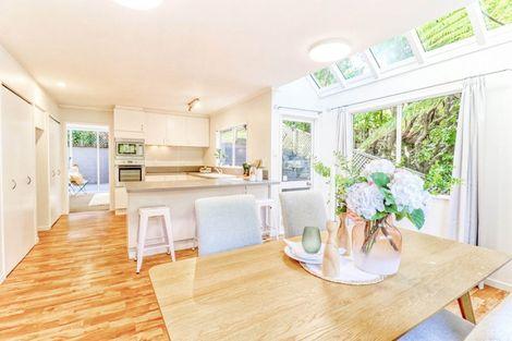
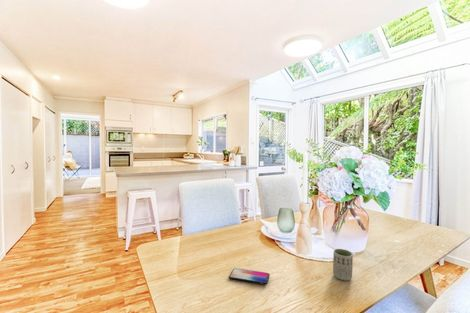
+ cup (342, 264)
+ smartphone (249, 275)
